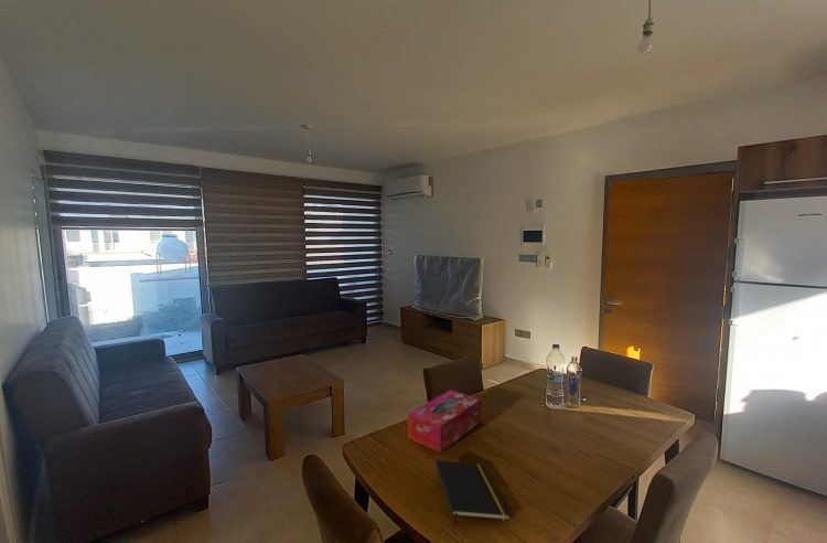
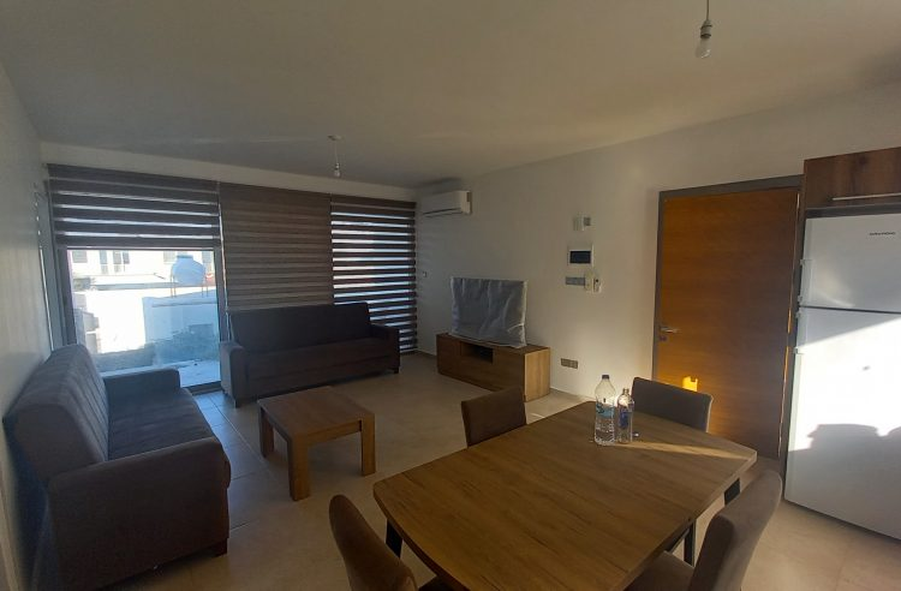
- notepad (469, 487)
- tissue box (445, 417)
